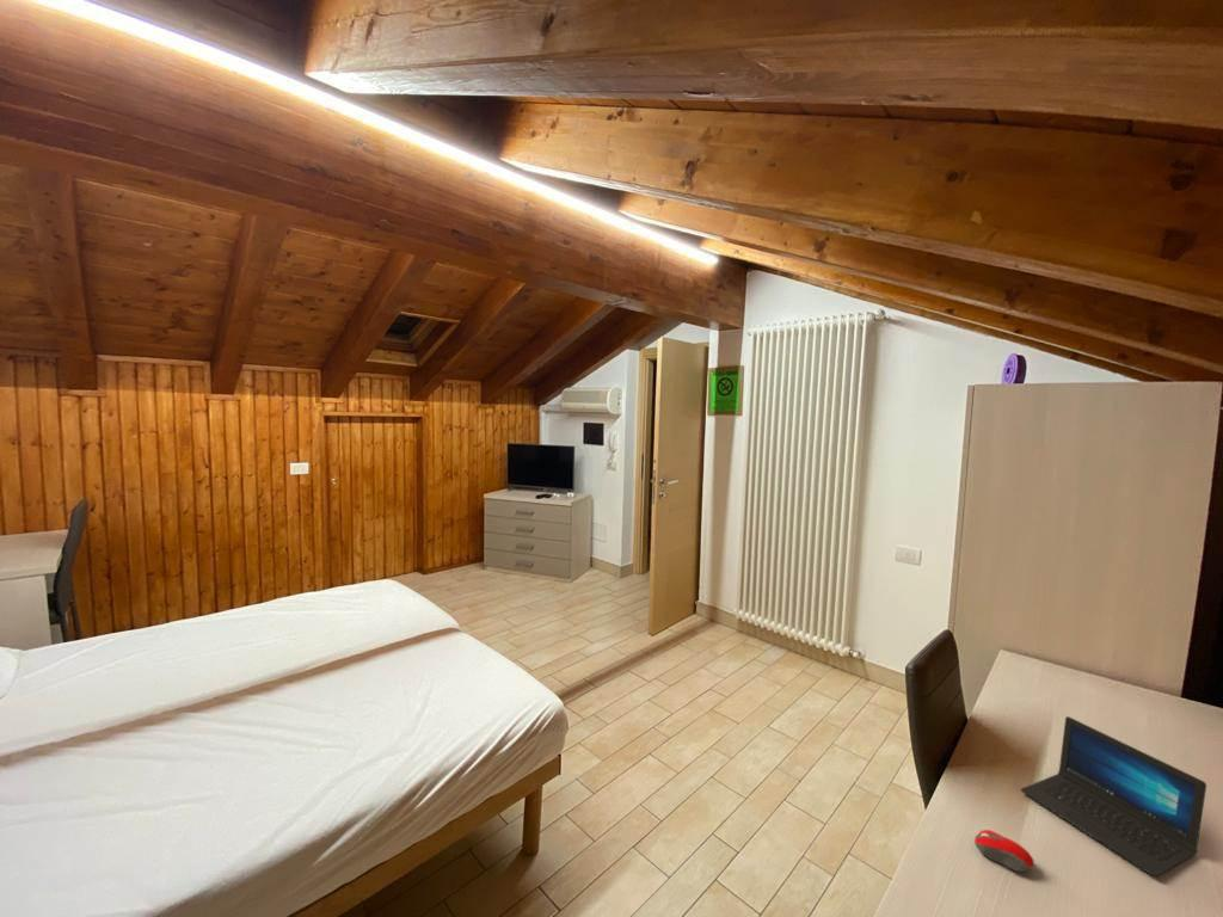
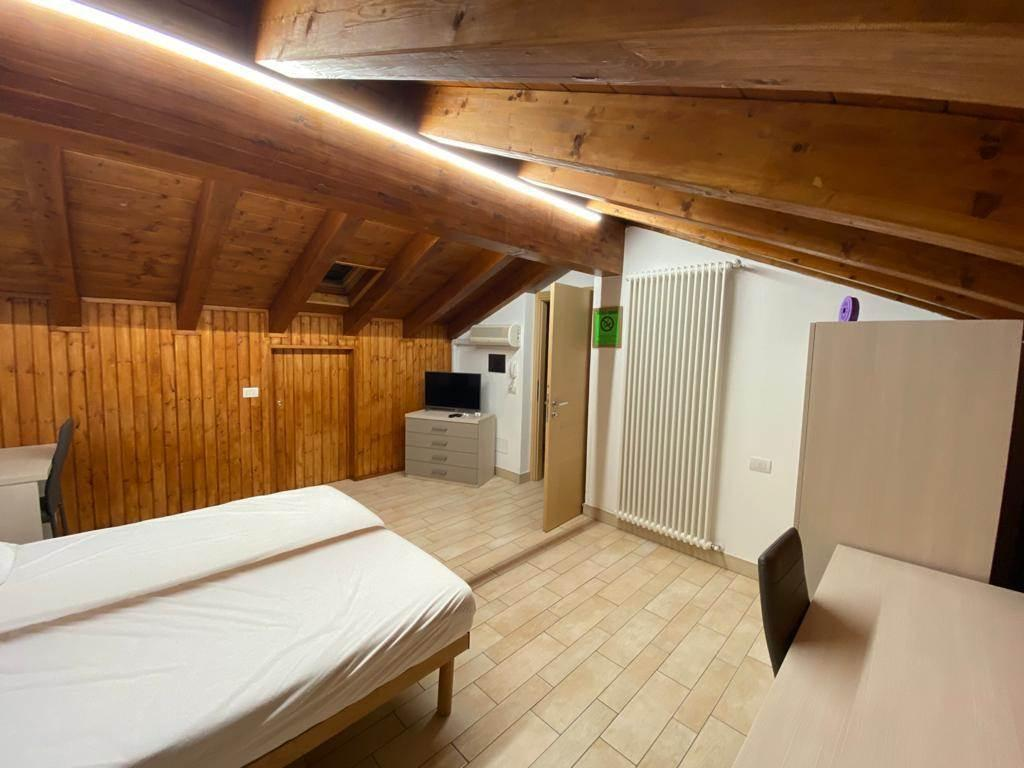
- computer mouse (1003, 848)
- laptop (1106, 787)
